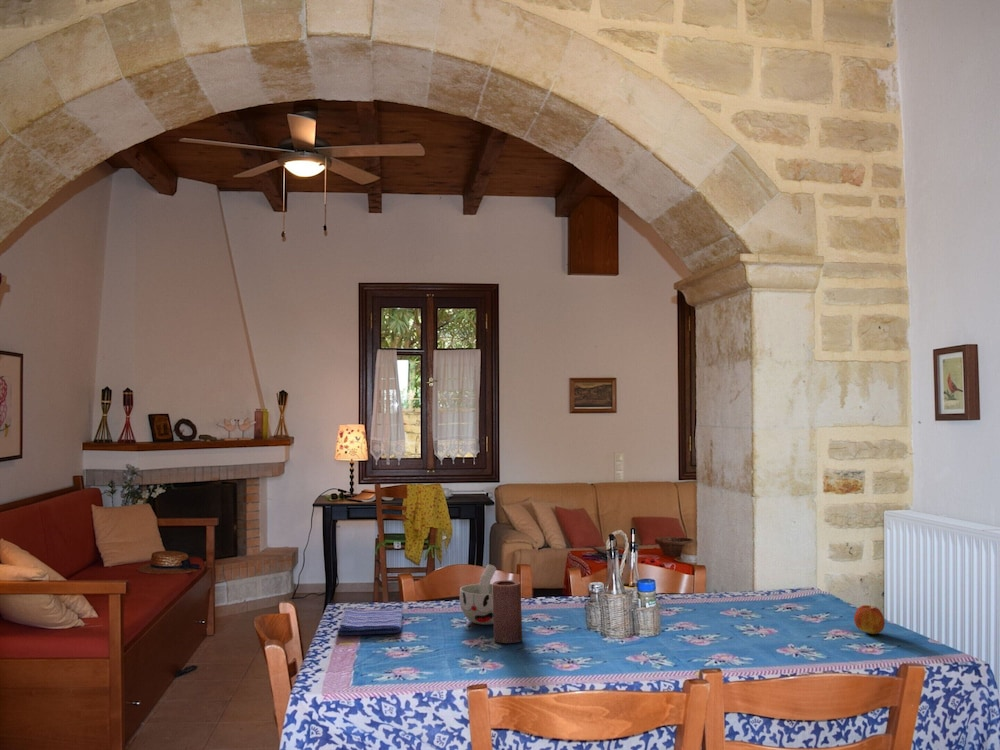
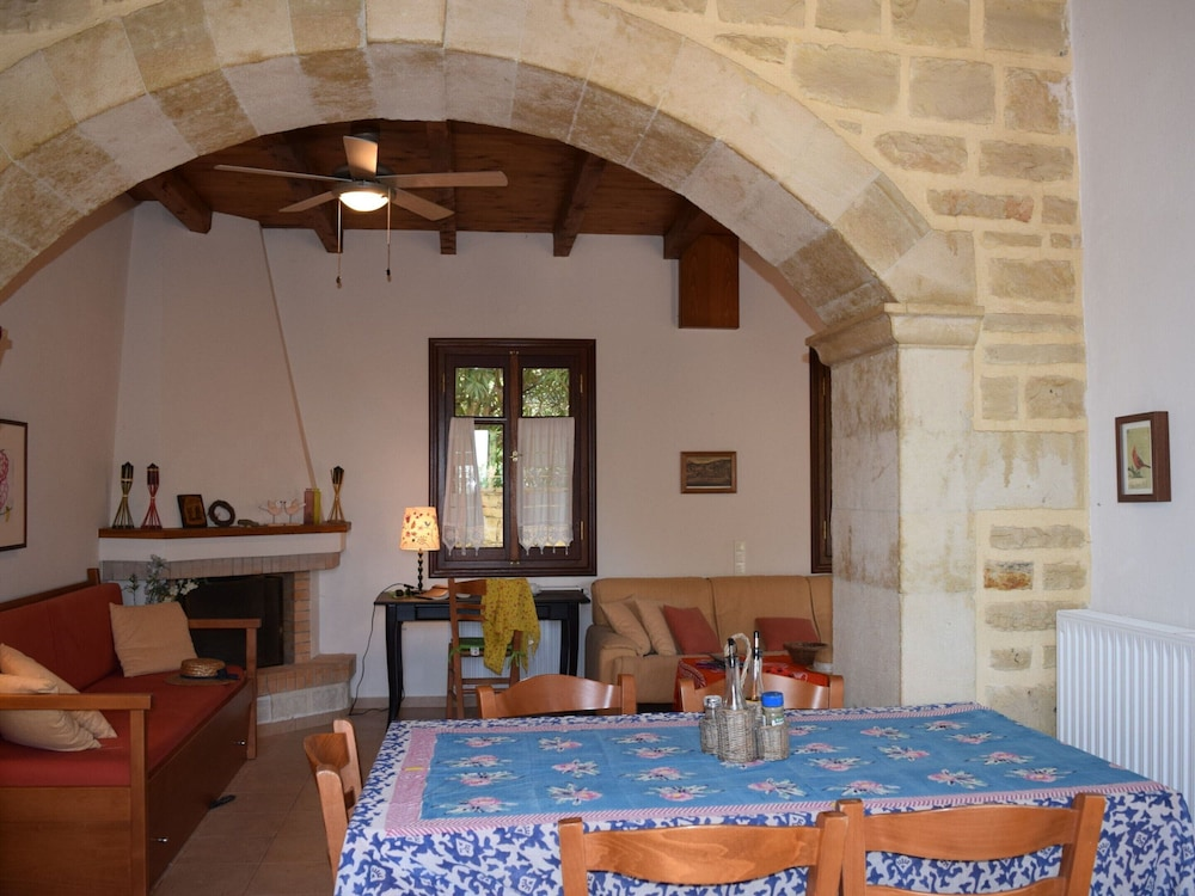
- dish towel (371, 619)
- candle (507, 611)
- apple (869, 619)
- cup (488, 593)
